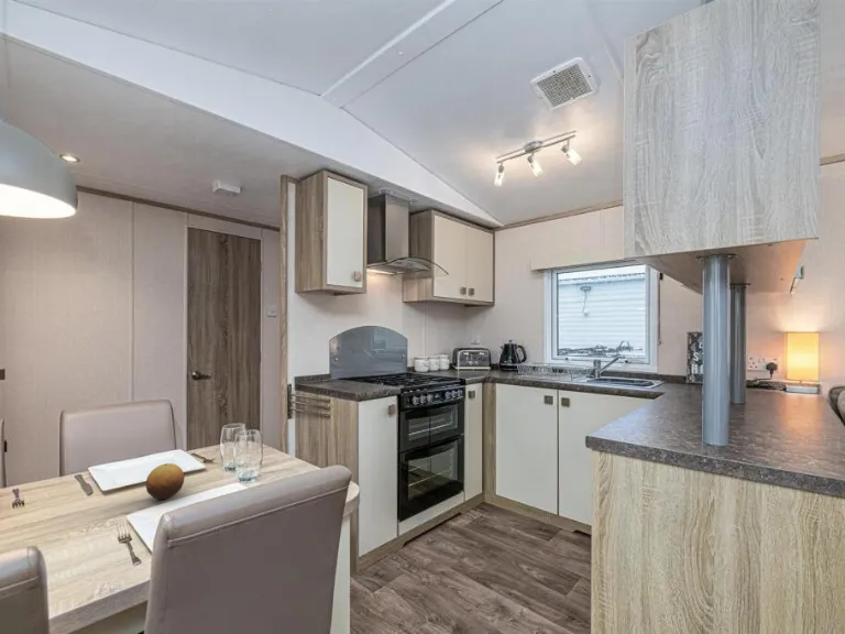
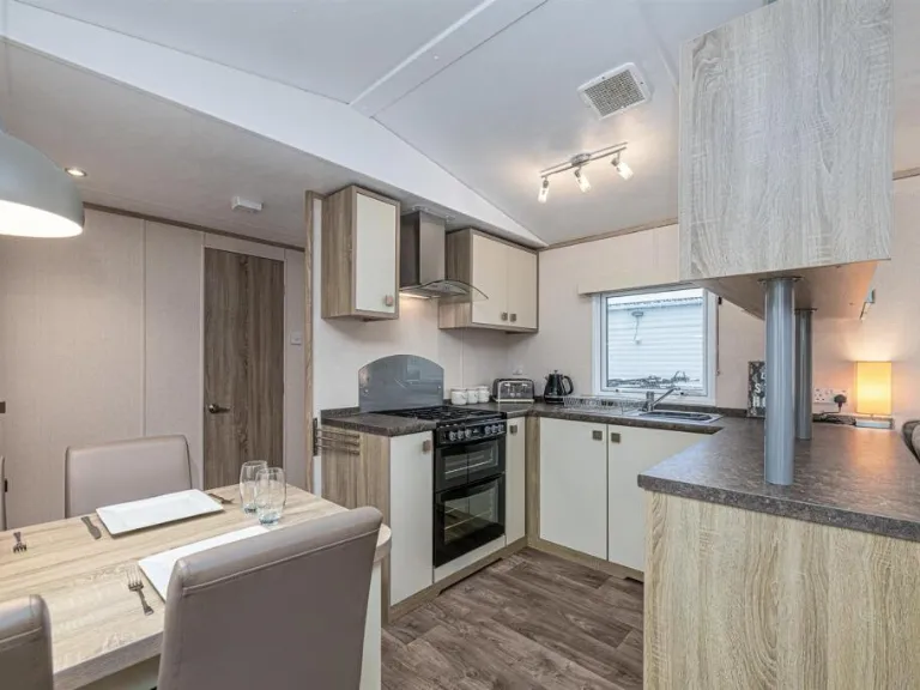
- fruit (165, 480)
